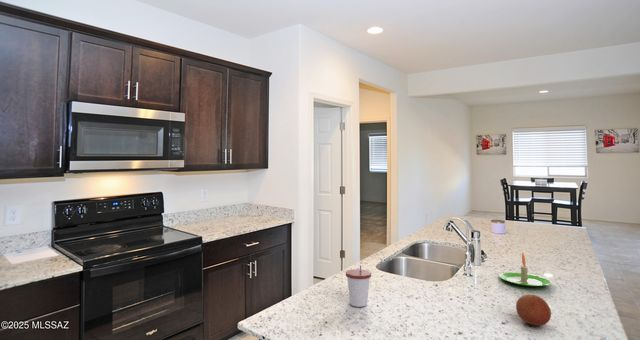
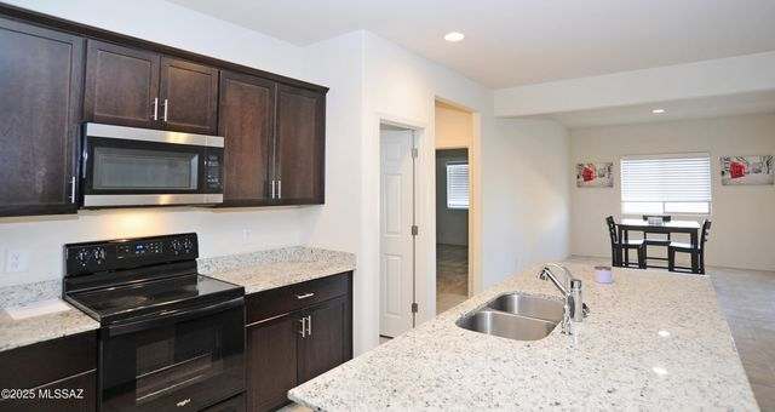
- cup (358, 284)
- candle (524, 267)
- fruit (533, 309)
